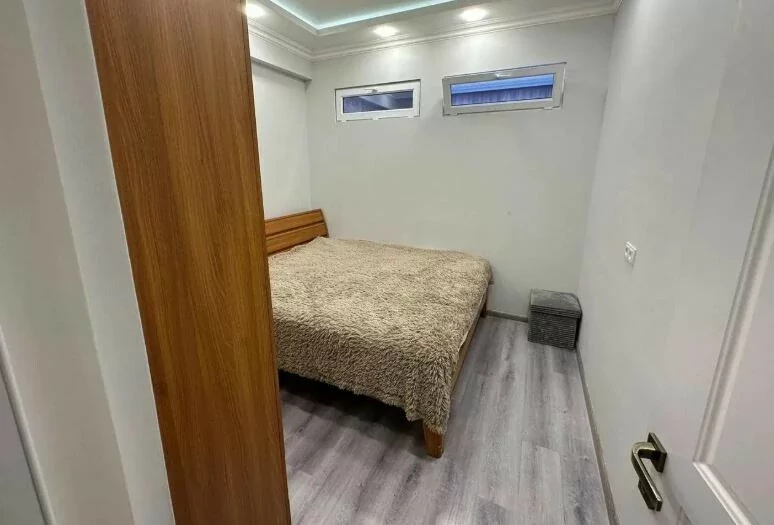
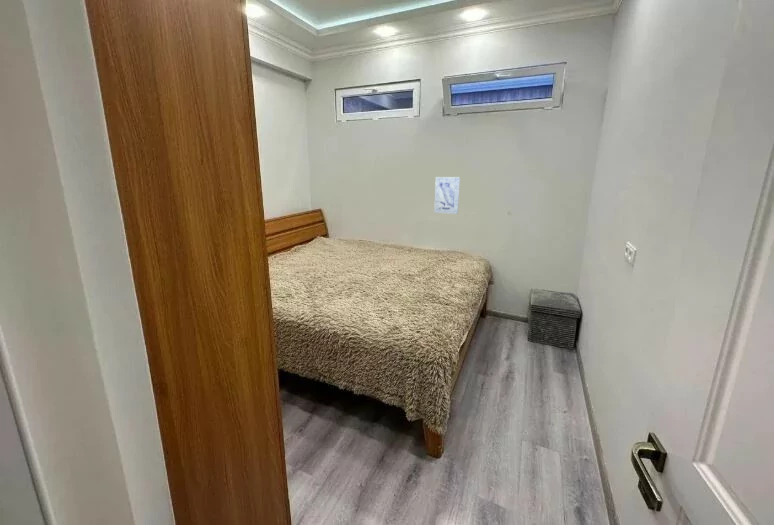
+ wall art (446, 195)
